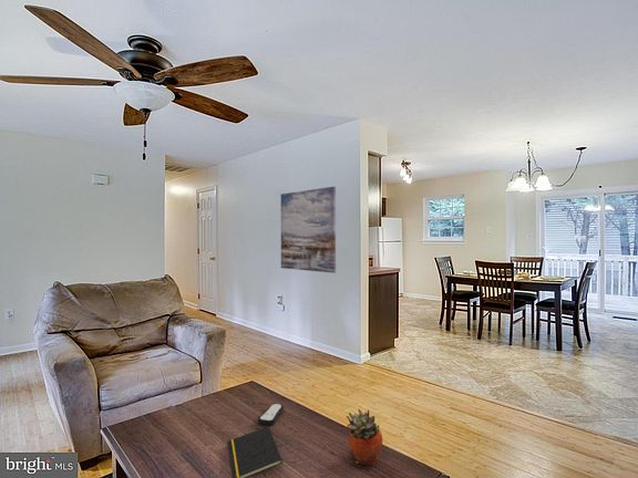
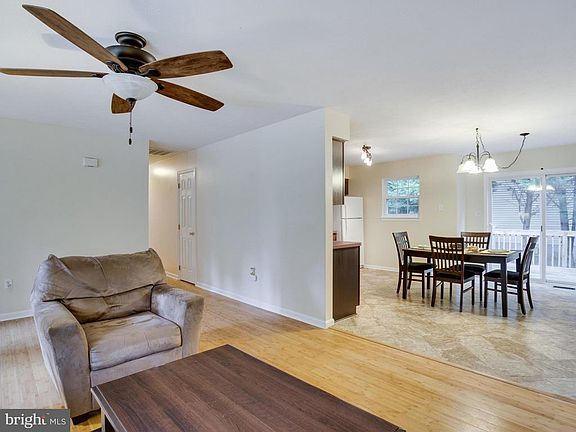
- notepad (253, 451)
- remote control (271, 413)
- succulent planter (363, 433)
- wall art (306, 230)
